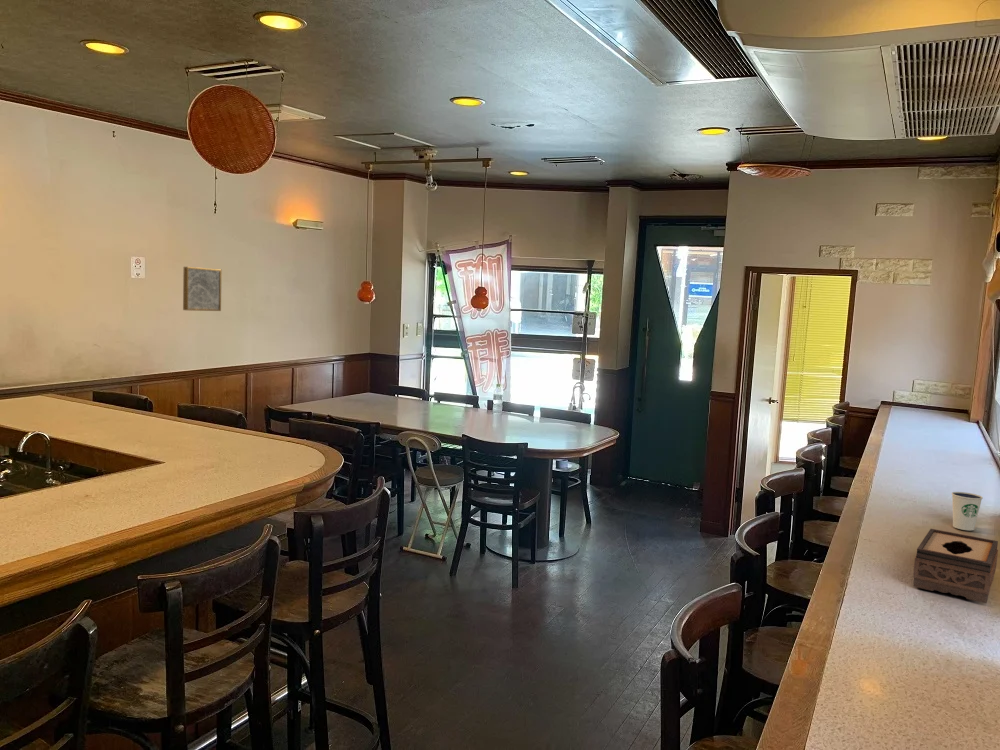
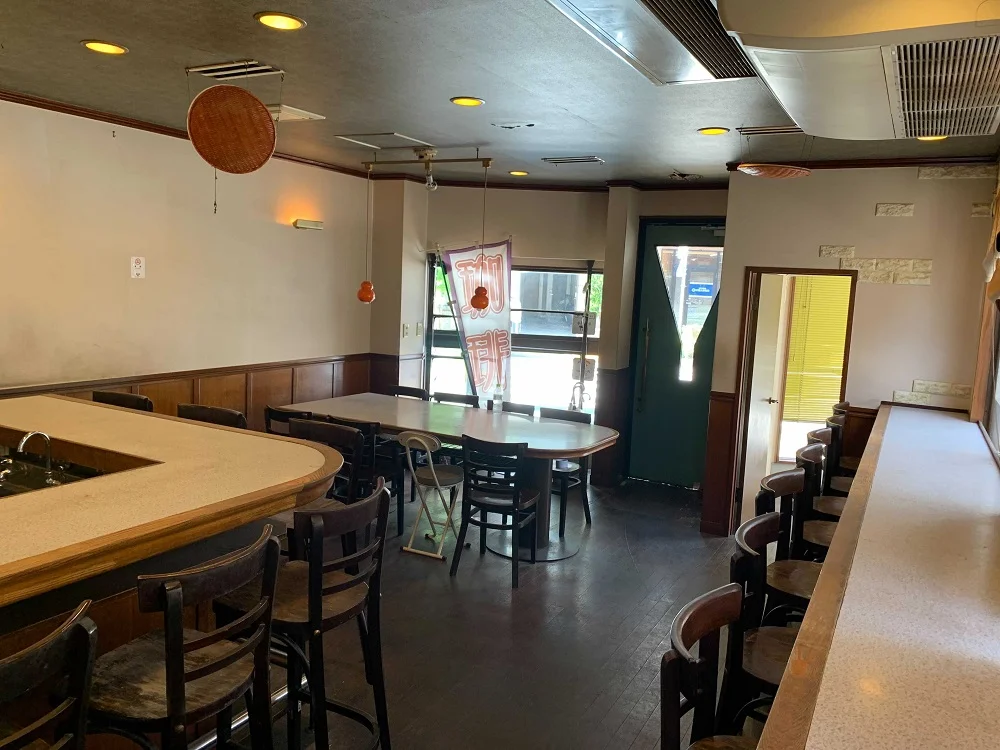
- tissue box (956, 563)
- dixie cup (965, 511)
- wall art (202, 289)
